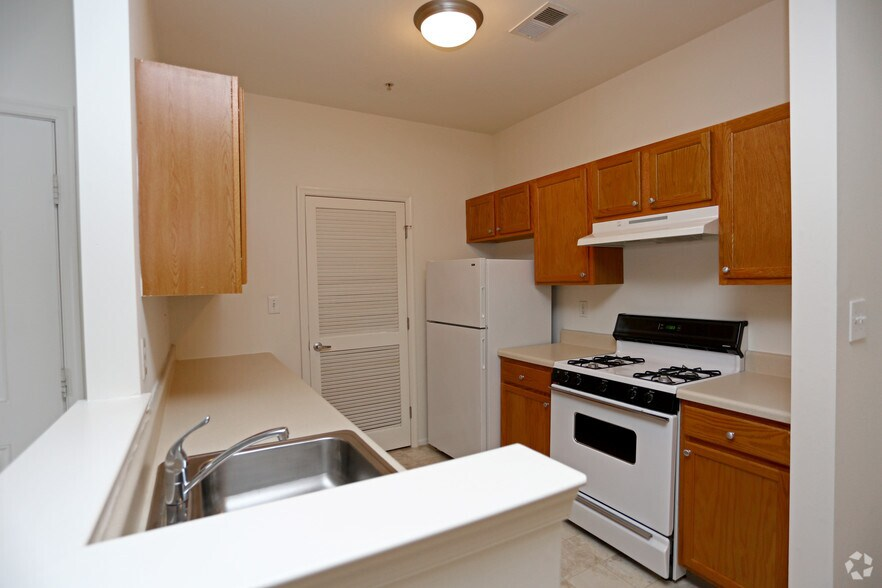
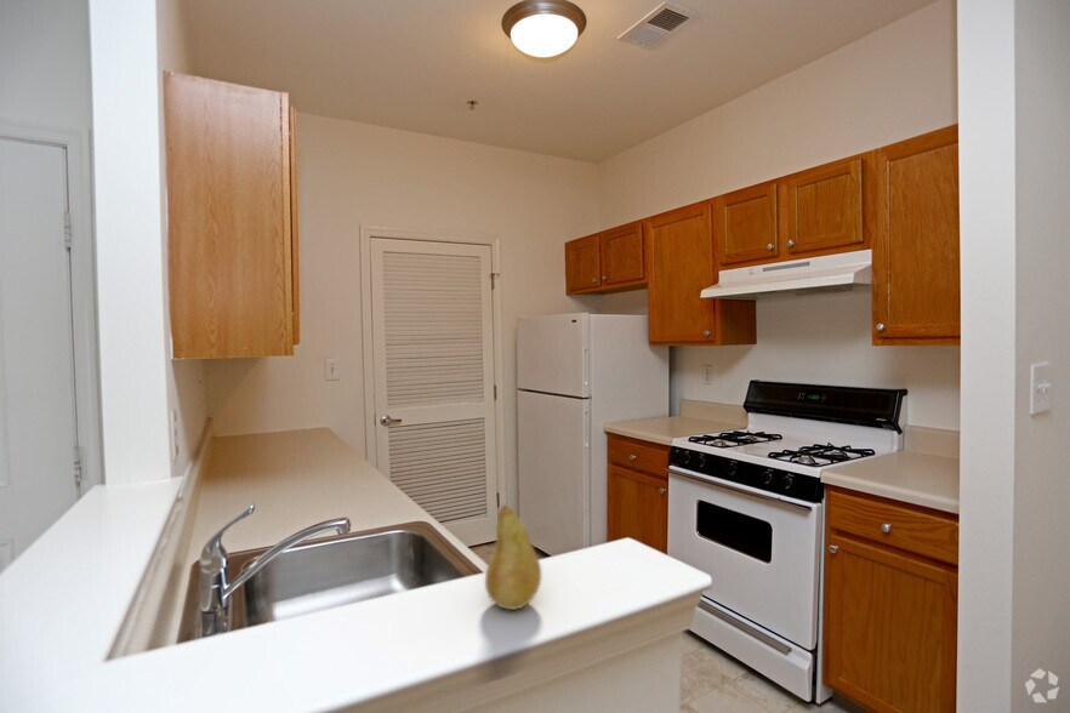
+ fruit (512, 552)
